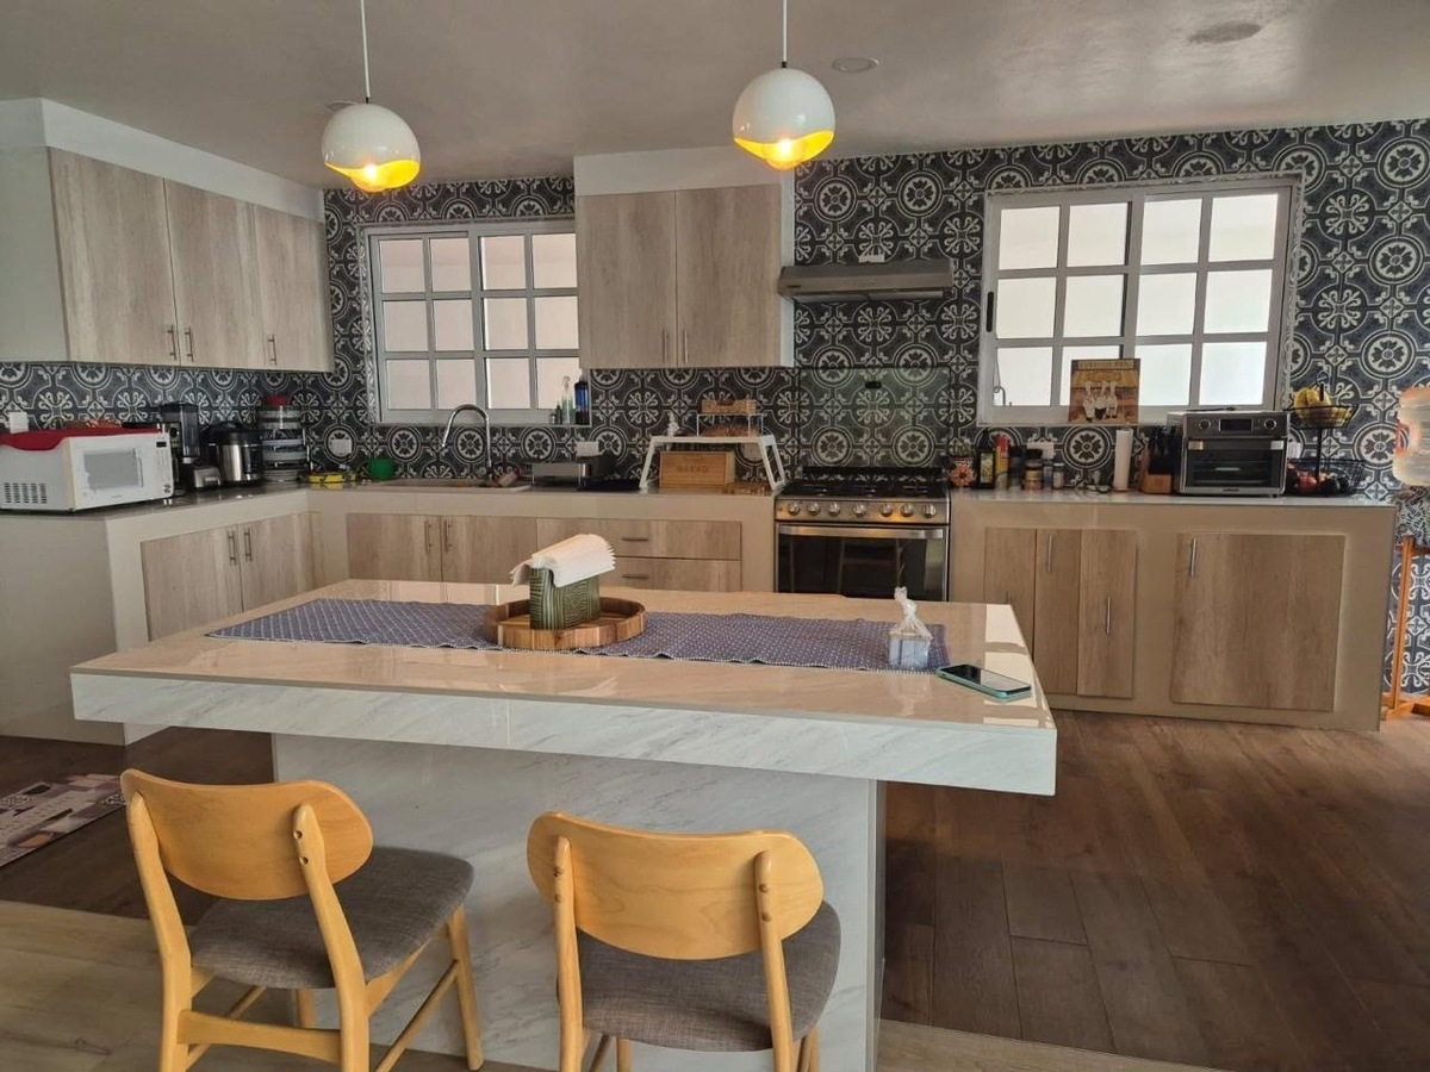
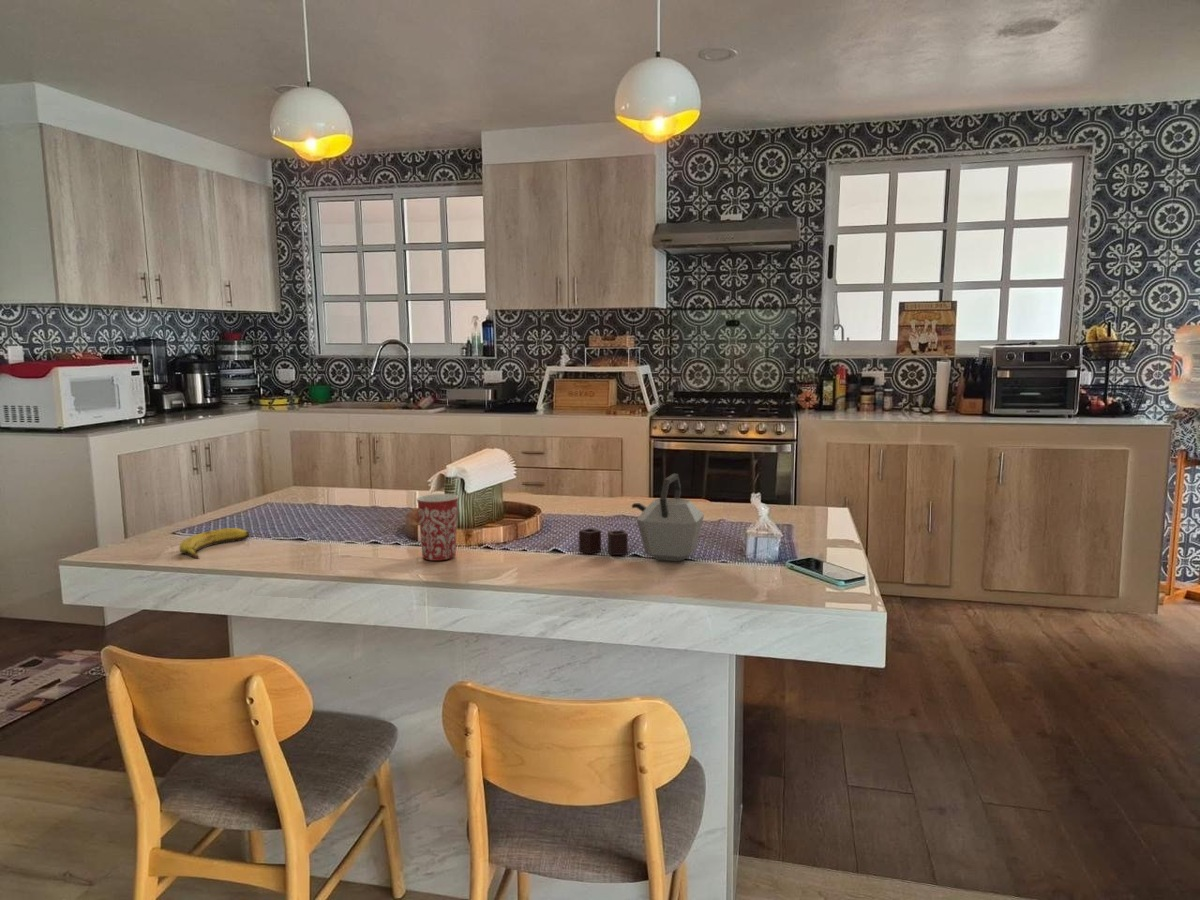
+ banana (209, 542)
+ mug (442, 525)
+ kettle (639, 516)
